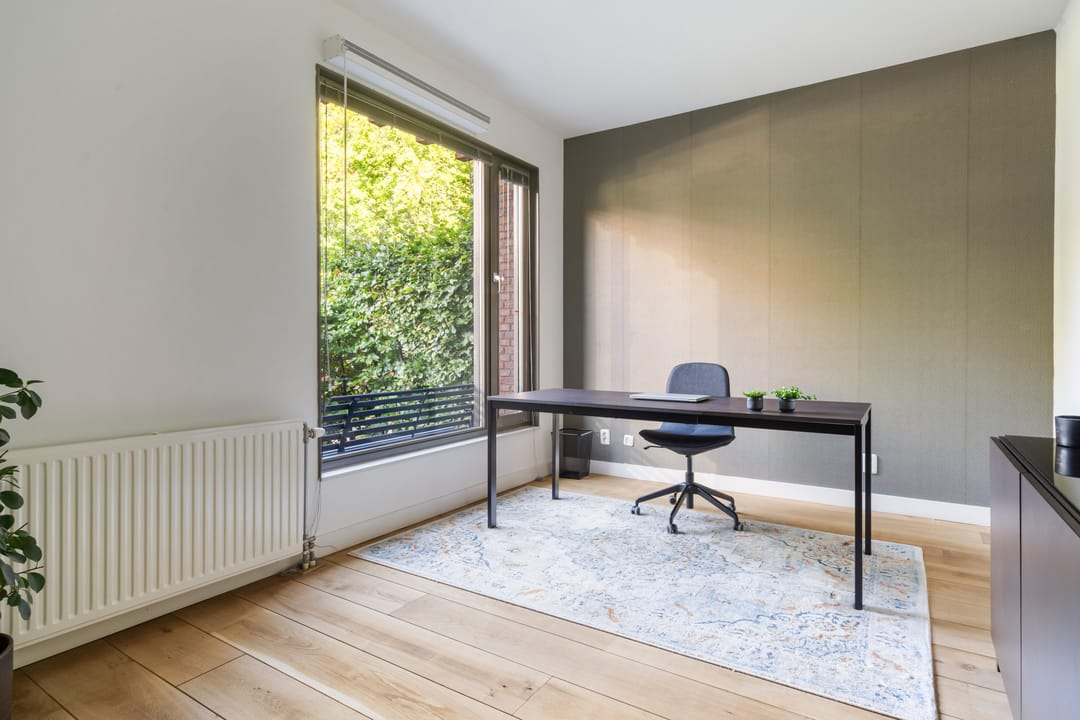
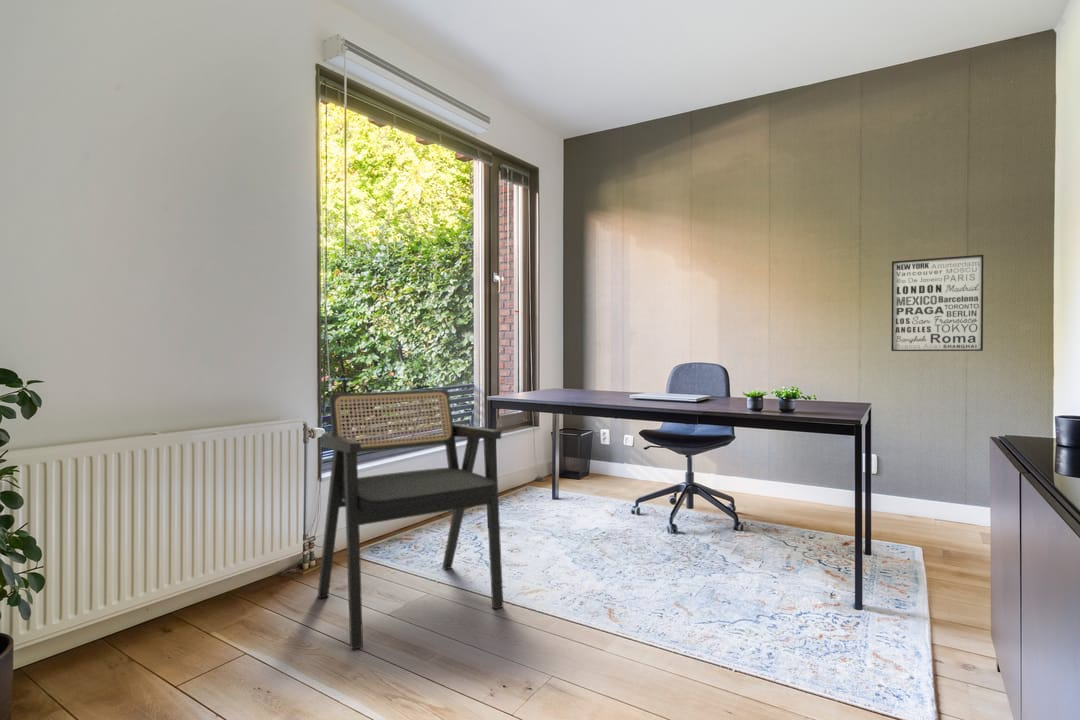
+ wall art (935, 304)
+ armchair (408, 497)
